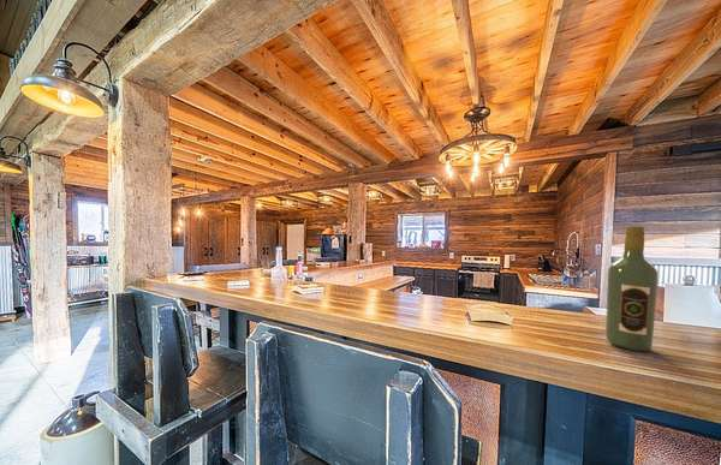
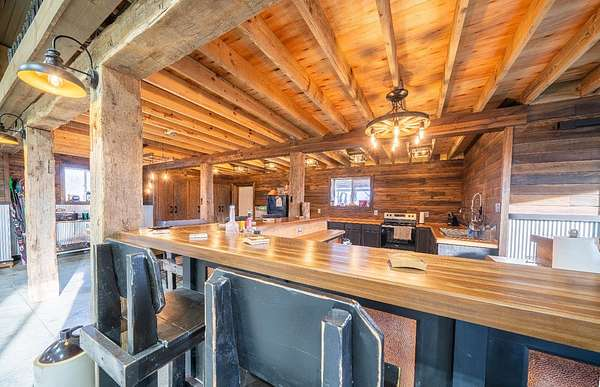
- wine bottle (631, 286)
